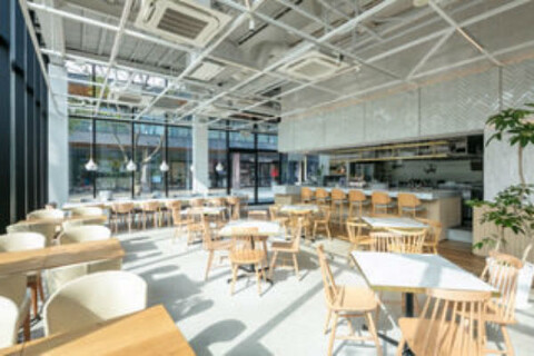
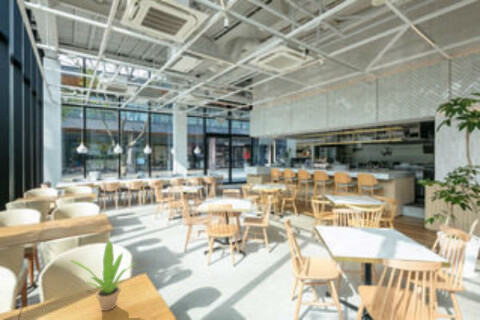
+ potted plant (110, 278)
